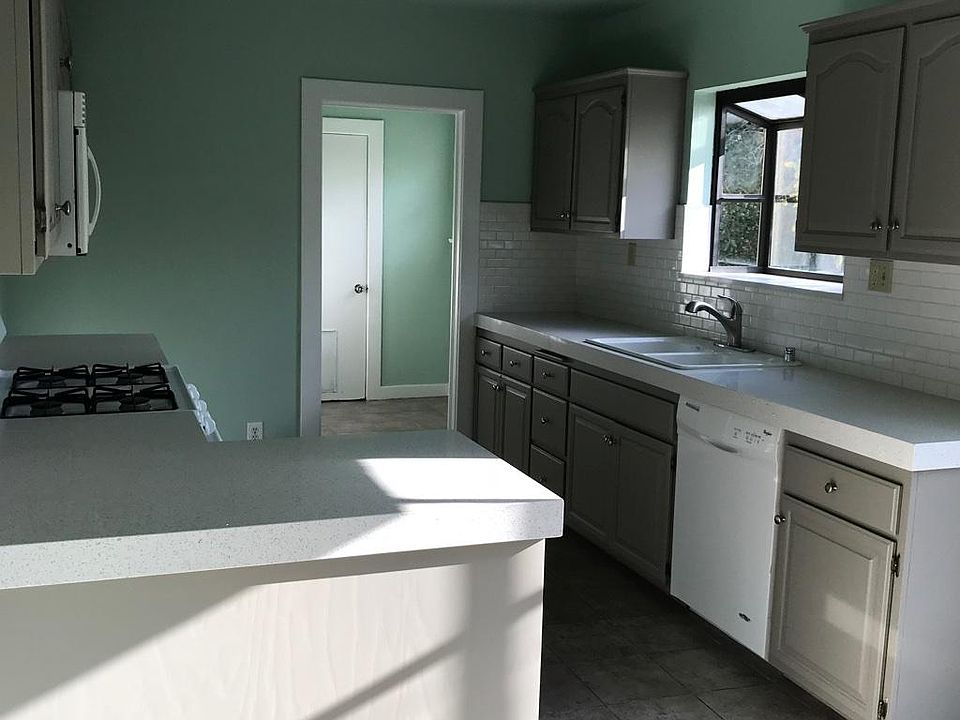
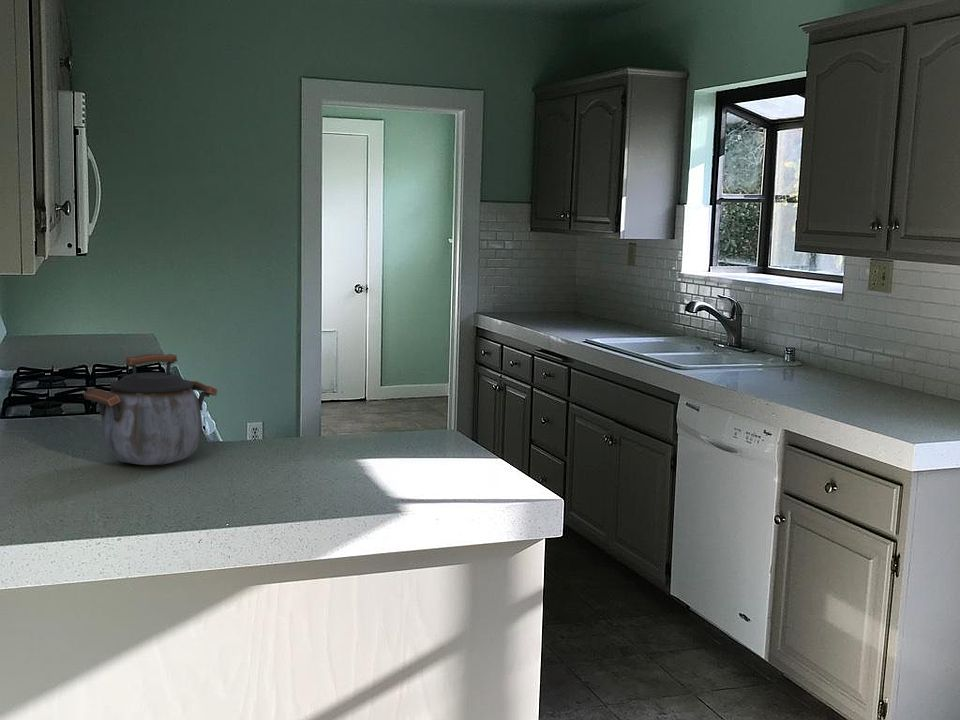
+ kettle (152, 409)
